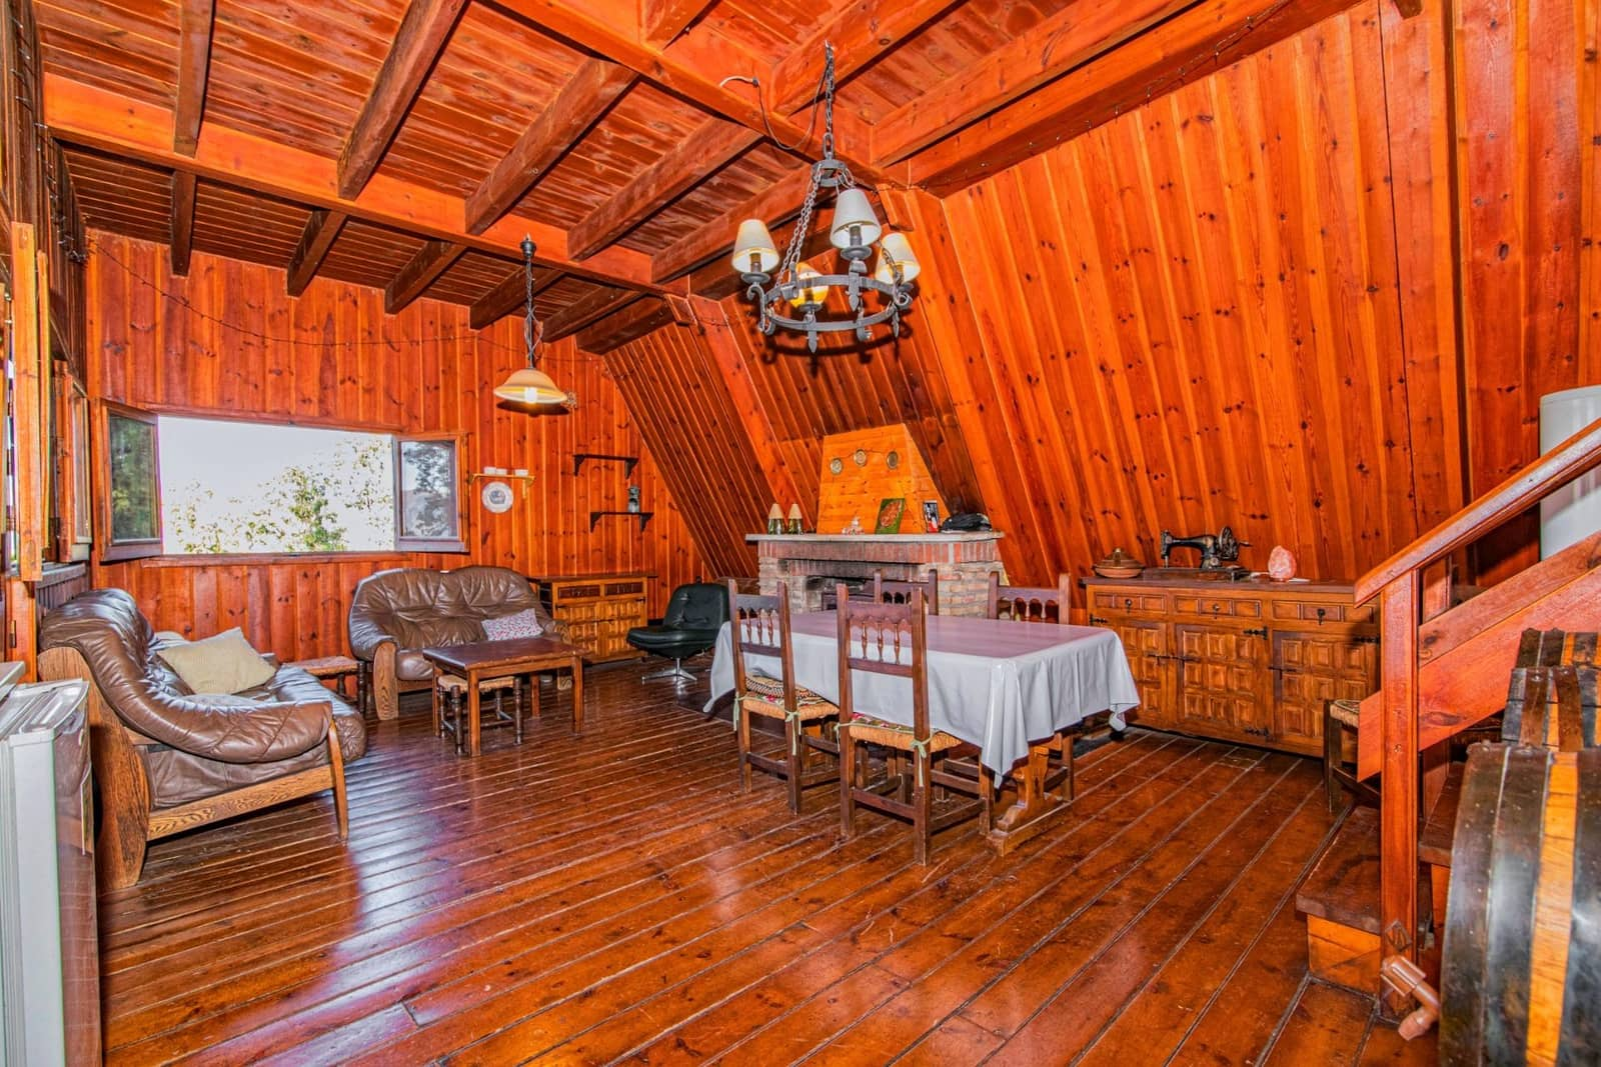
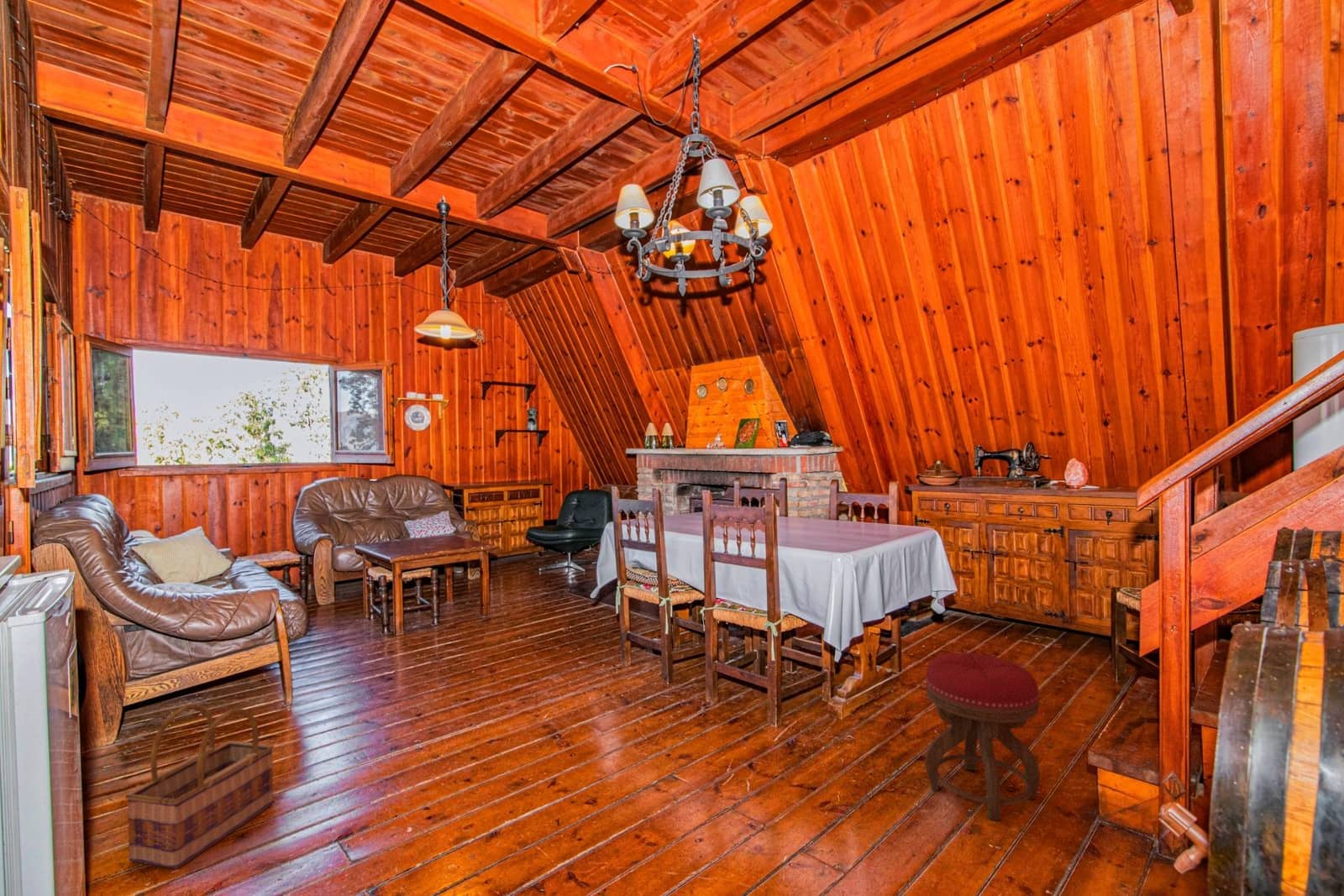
+ stool (980, 727)
+ basket (205, 770)
